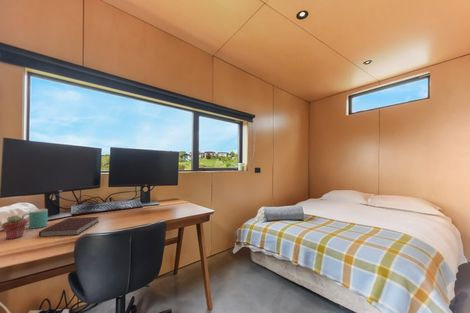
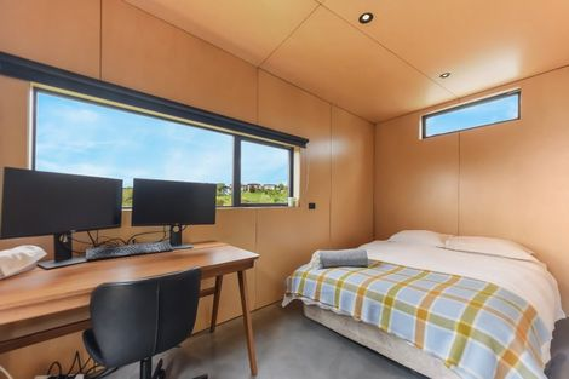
- potted succulent (14, 225)
- notebook (72, 225)
- mug (34, 218)
